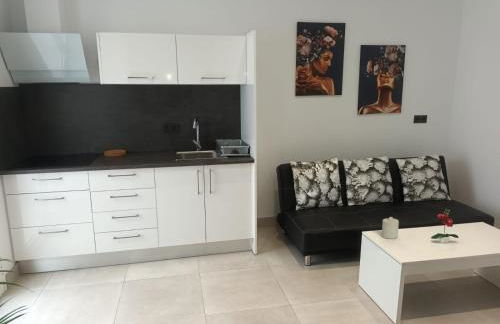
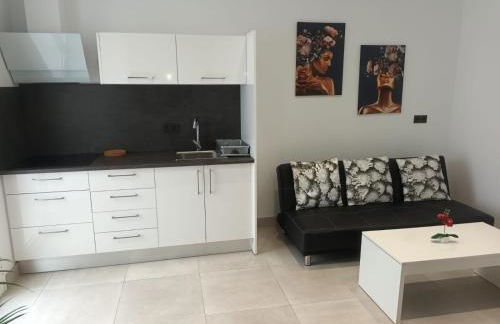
- candle (390, 226)
